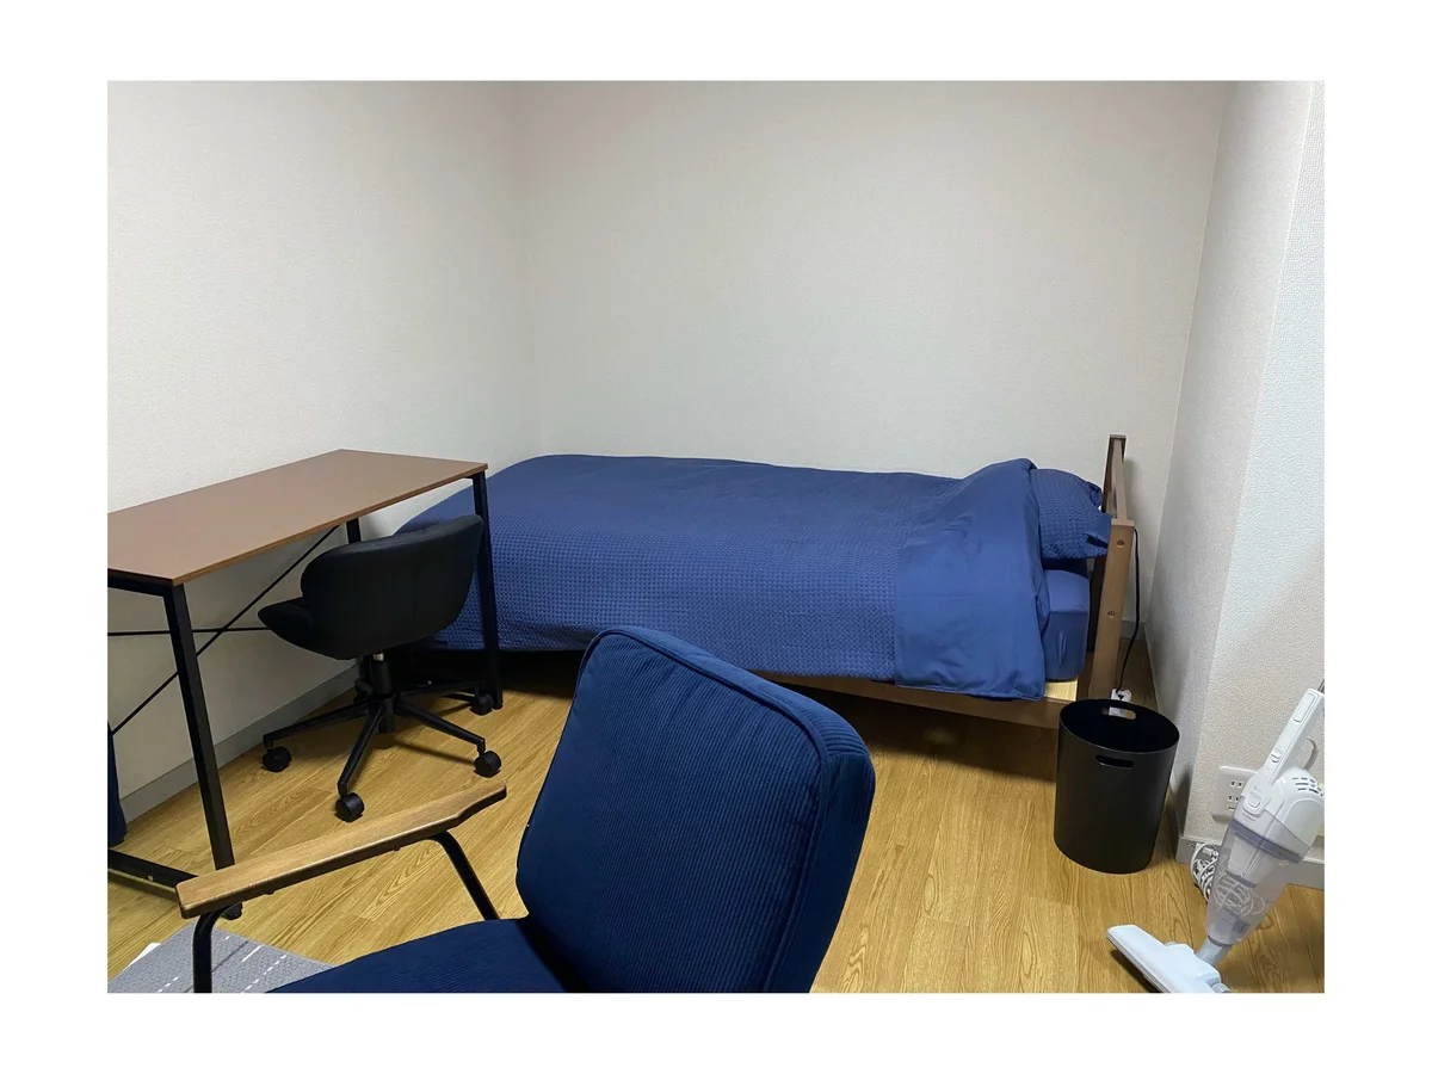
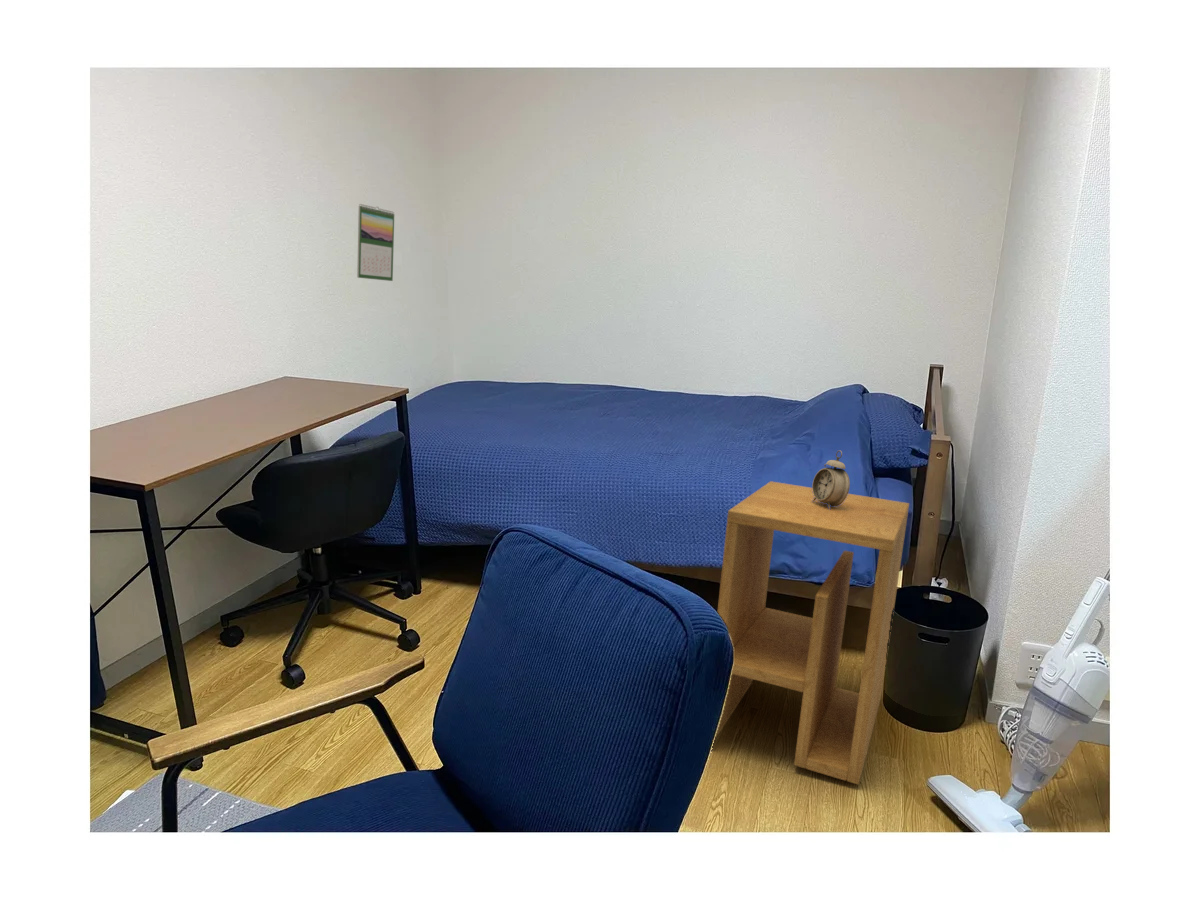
+ calendar (376, 243)
+ side table (809, 617)
+ alarm clock (831, 477)
